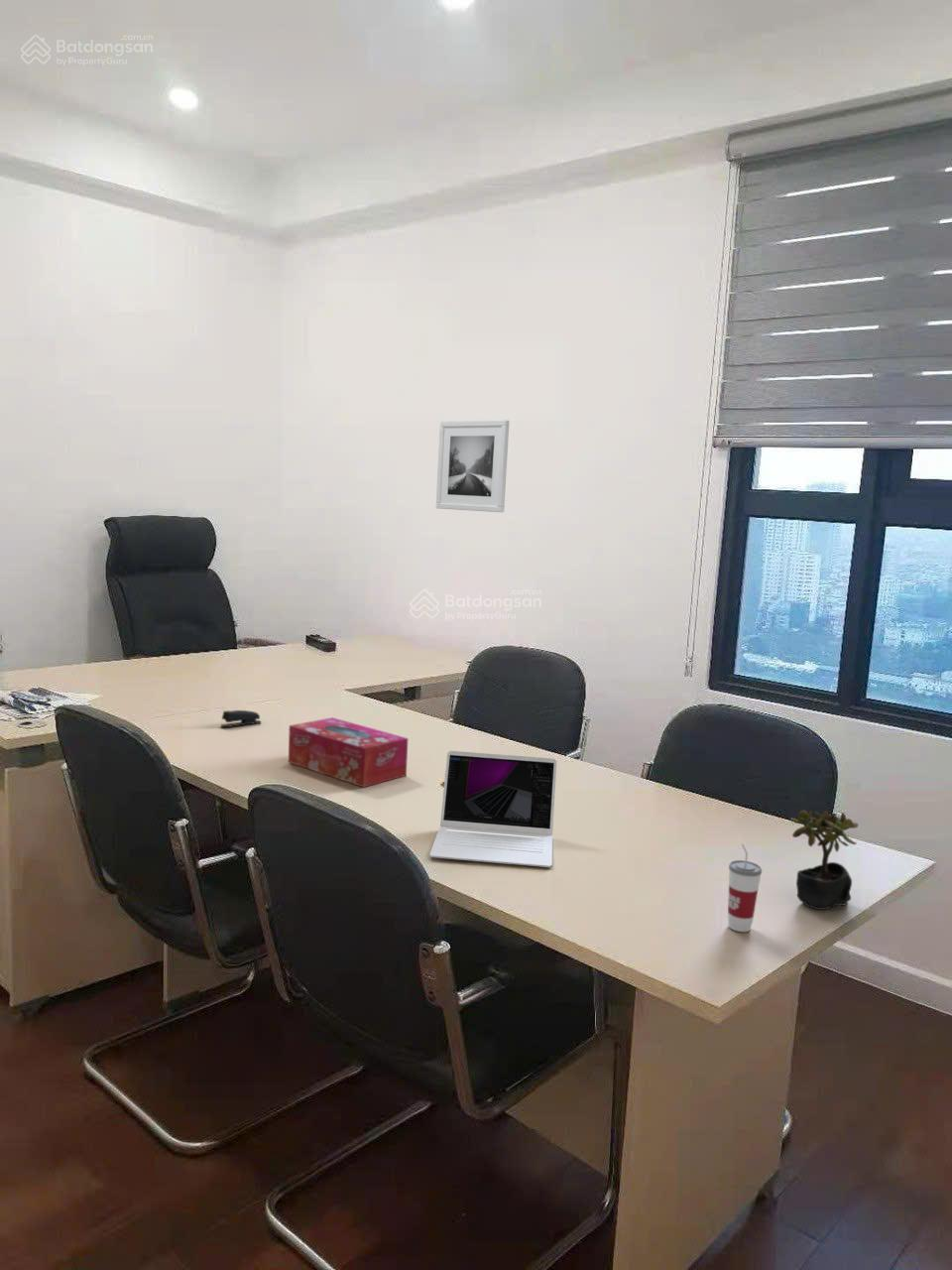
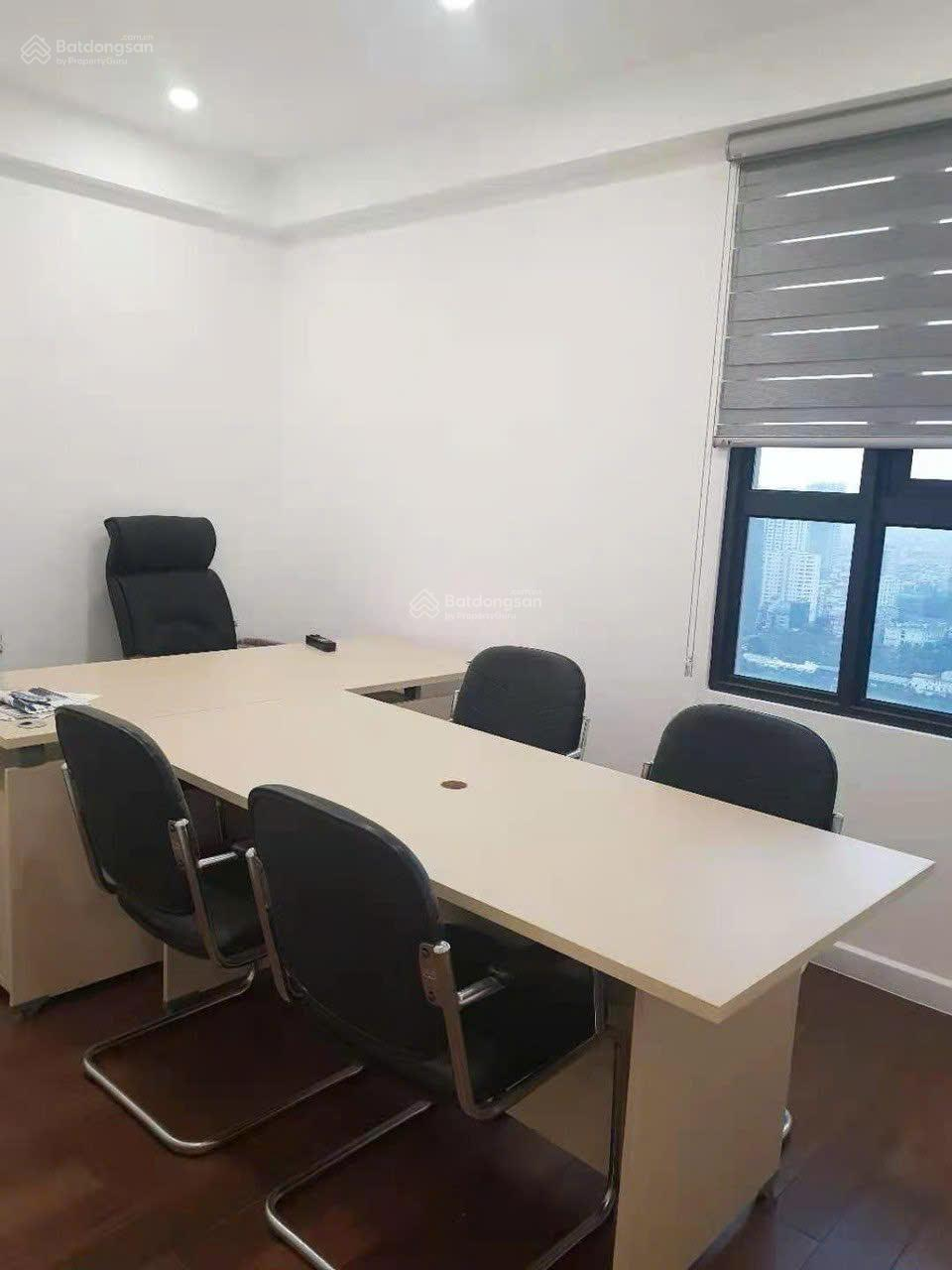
- cup (743, 886)
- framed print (471, 465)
- succulent plant (827, 856)
- tissue box (347, 750)
- laptop (496, 802)
- stapler (241, 716)
